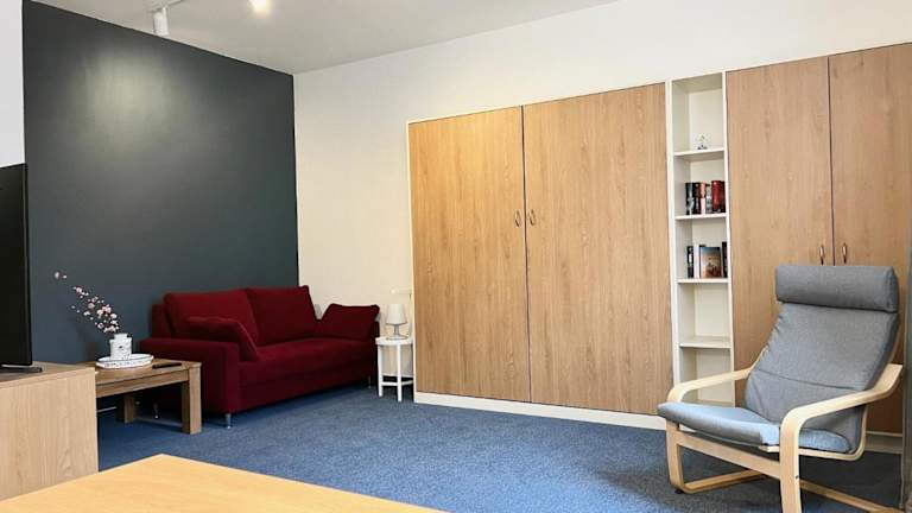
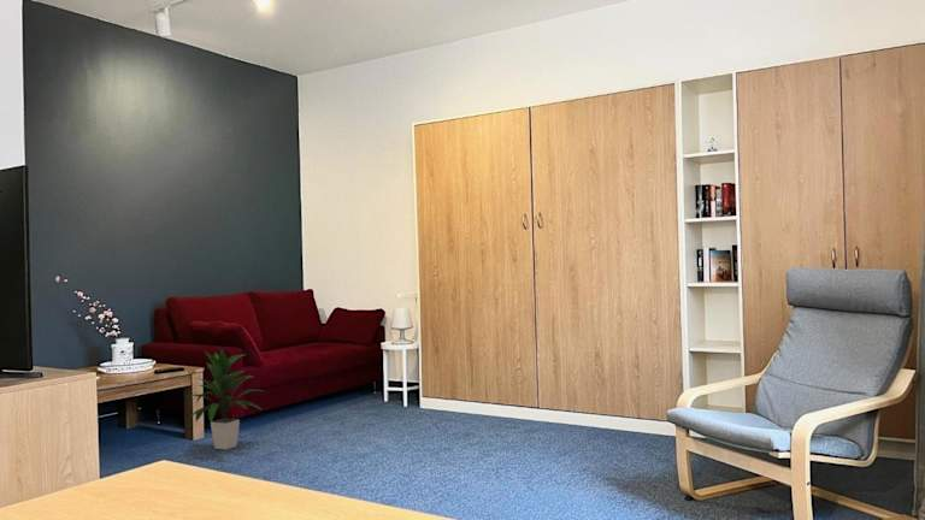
+ indoor plant (223, 396)
